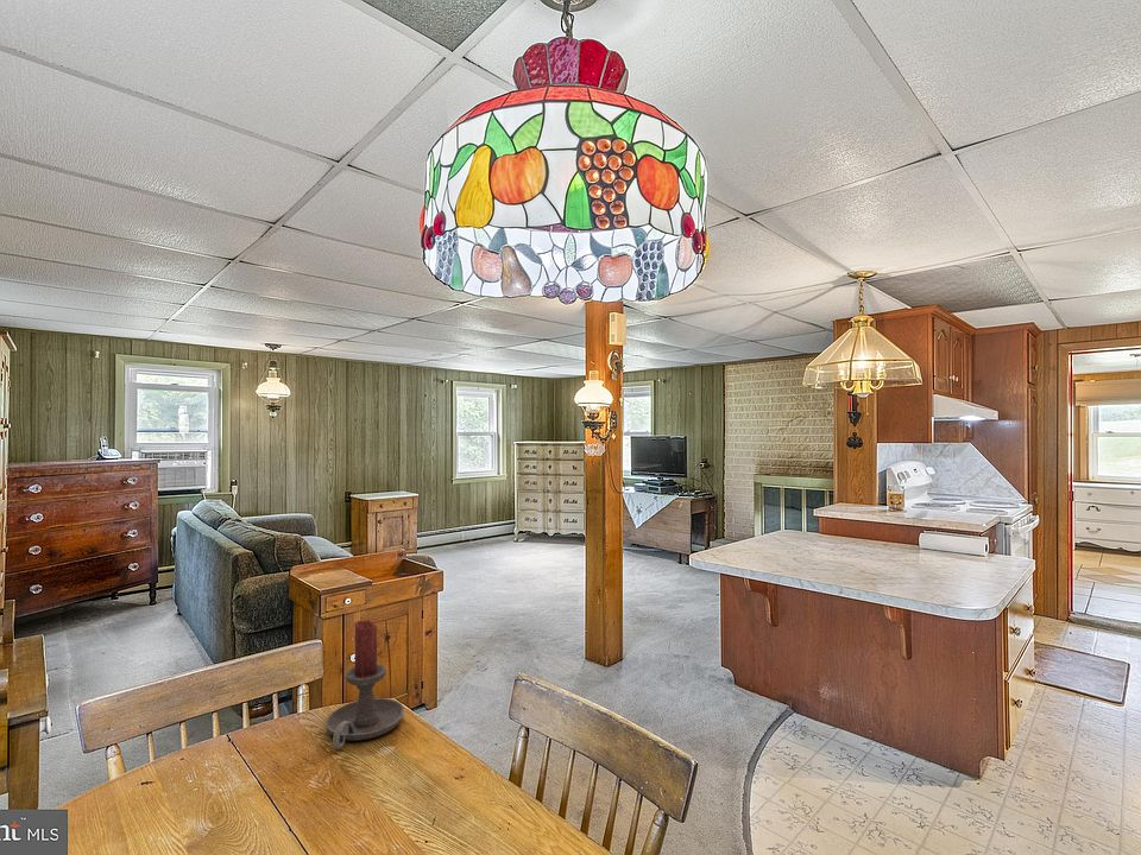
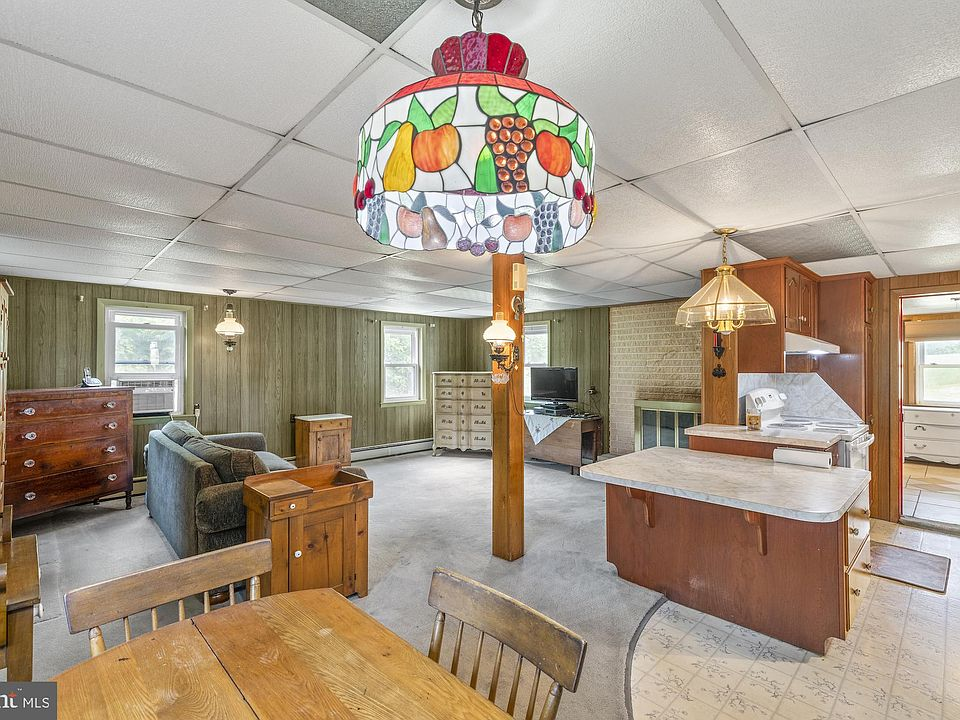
- candle holder (360, 677)
